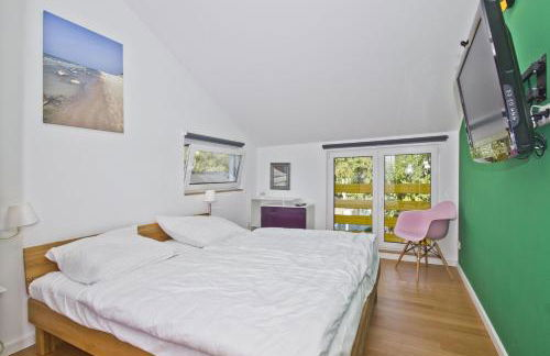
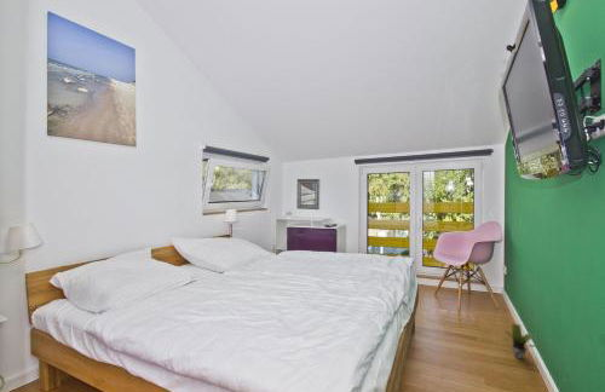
+ potted plant (518, 342)
